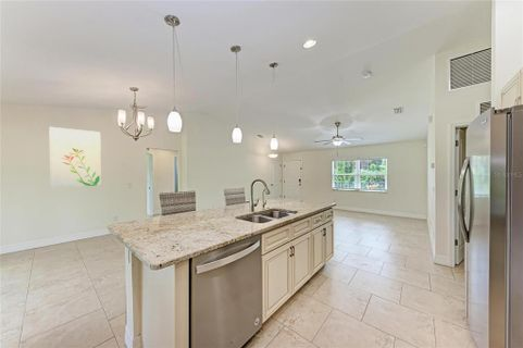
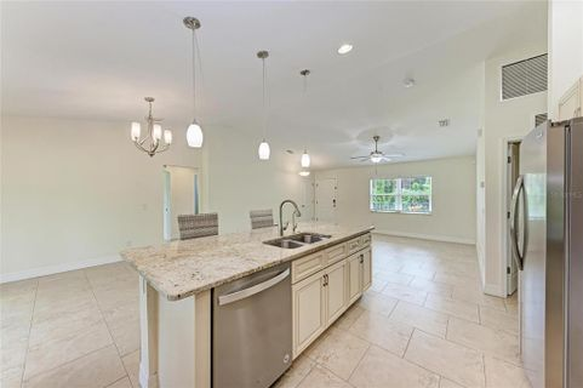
- wall art (76, 158)
